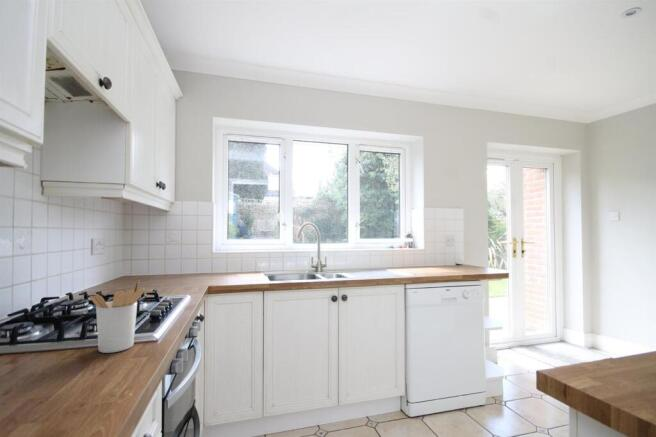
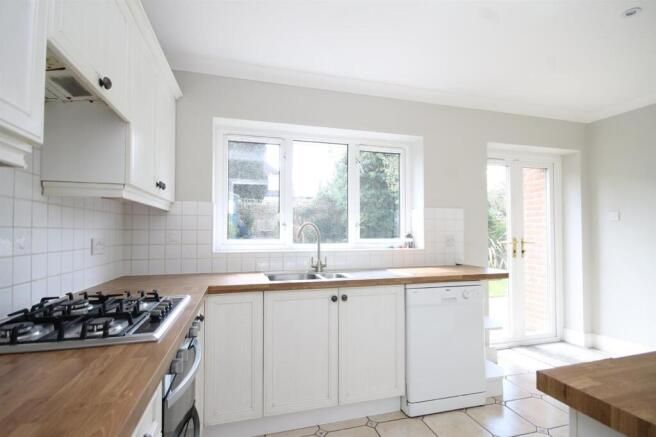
- utensil holder (121, 316)
